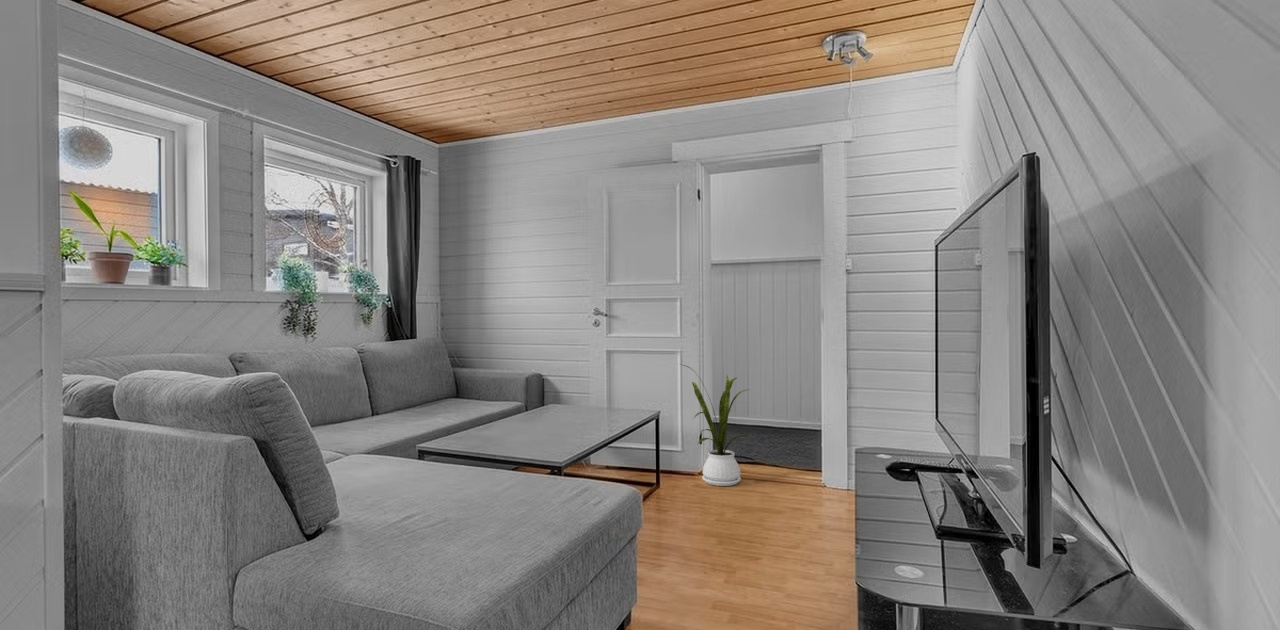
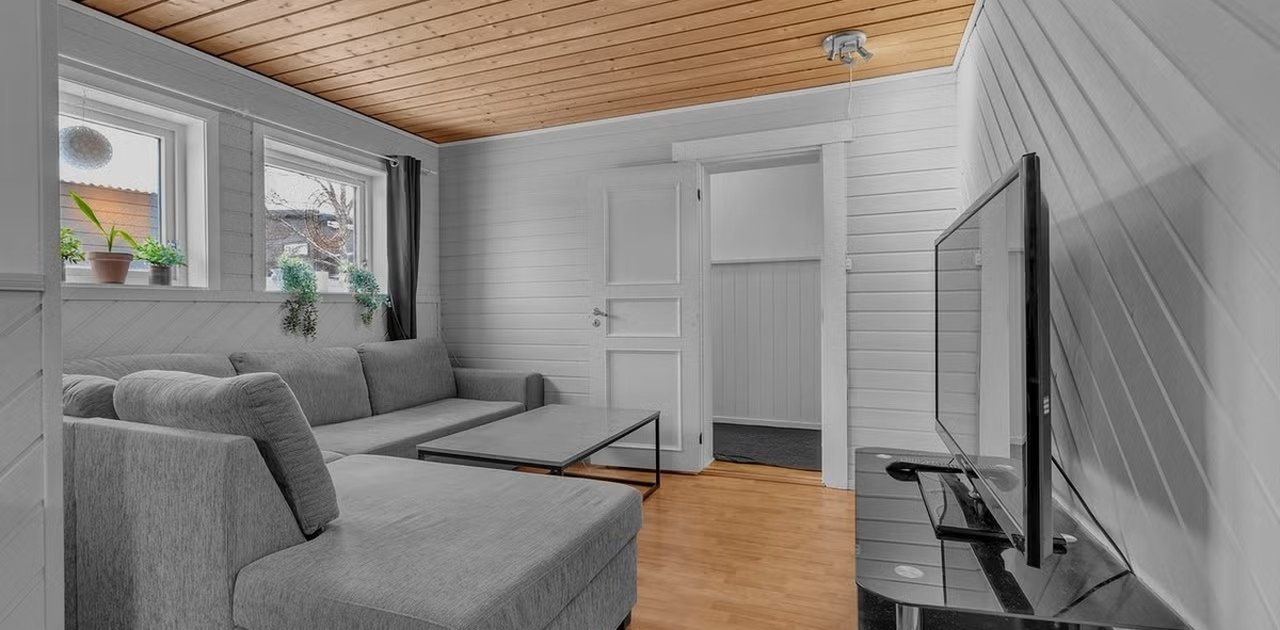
- house plant (716, 422)
